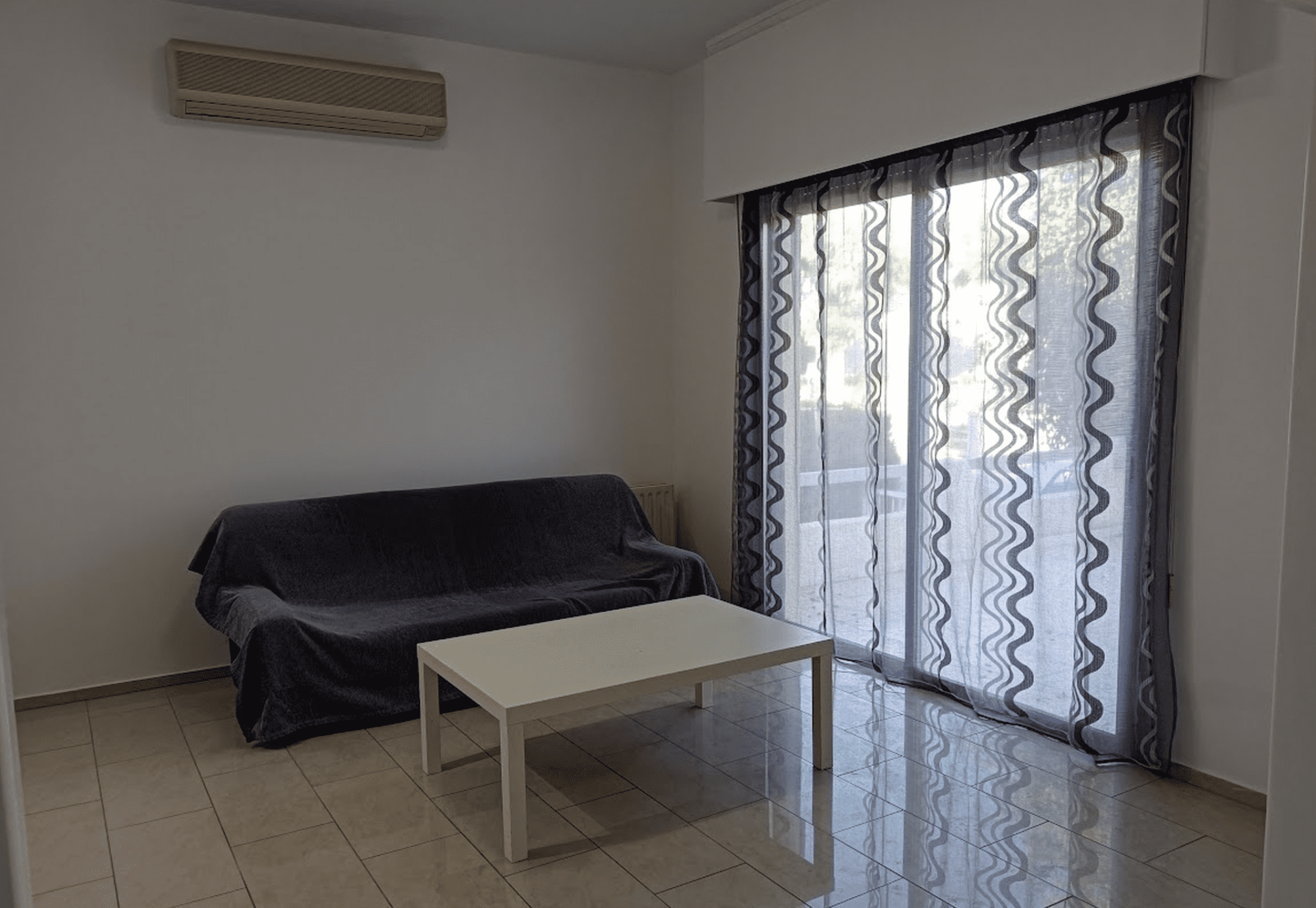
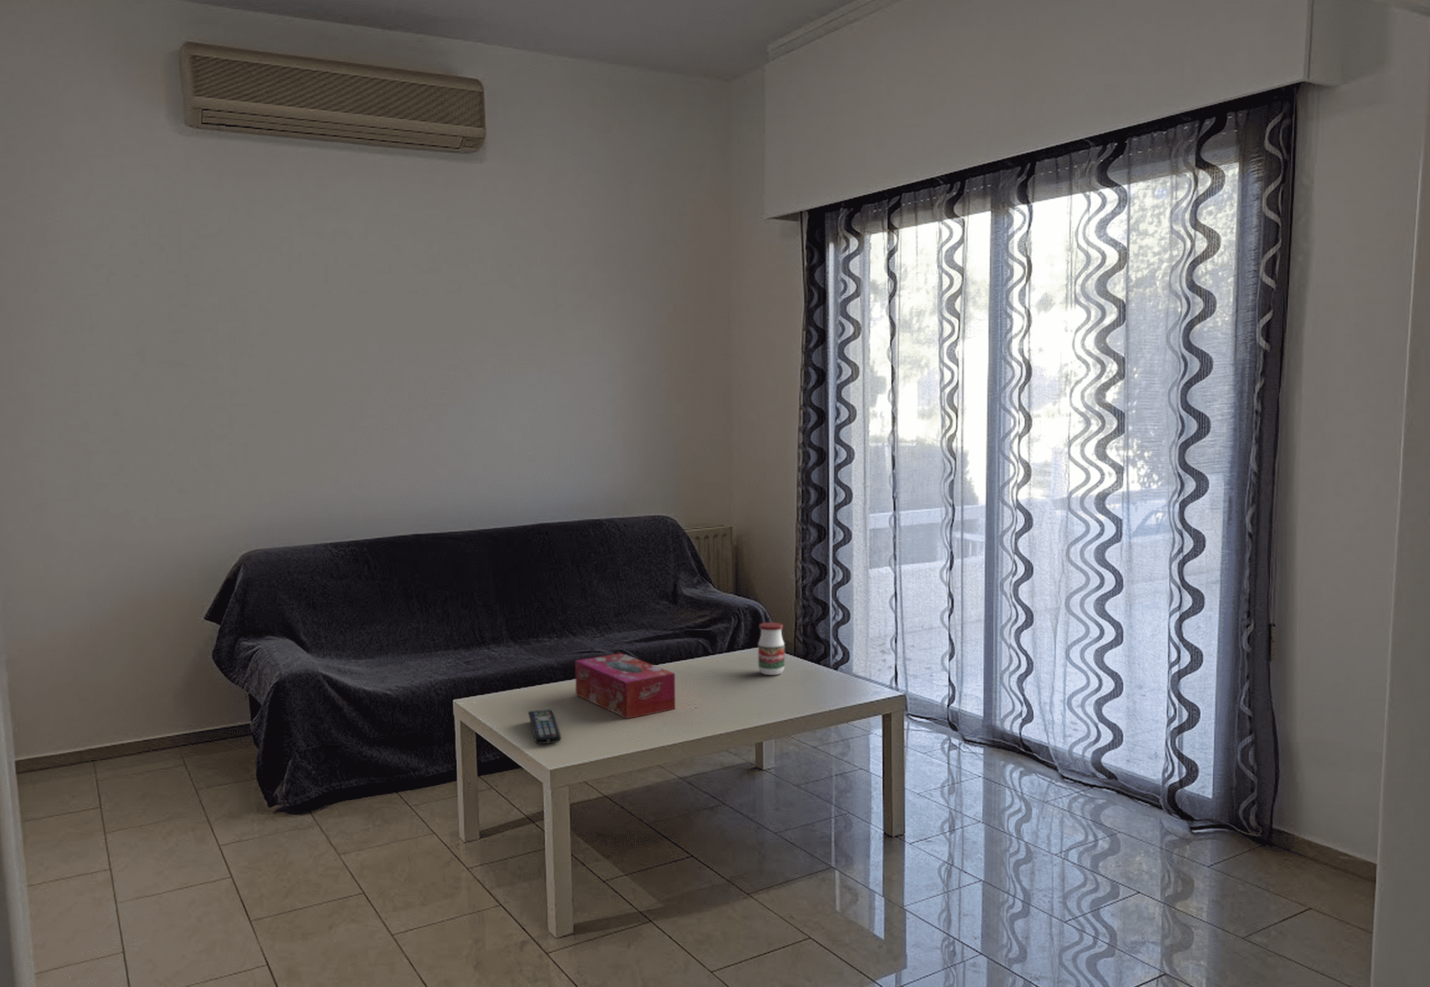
+ jar (772, 649)
+ tissue box (624, 684)
+ remote control (543, 725)
